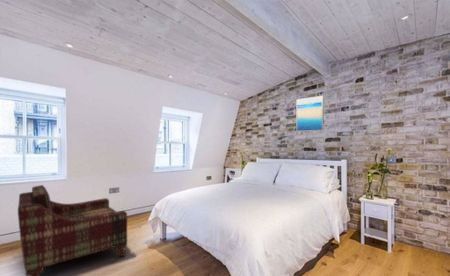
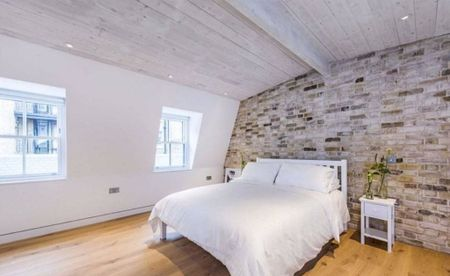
- wall art (309, 114)
- armchair (74, 220)
